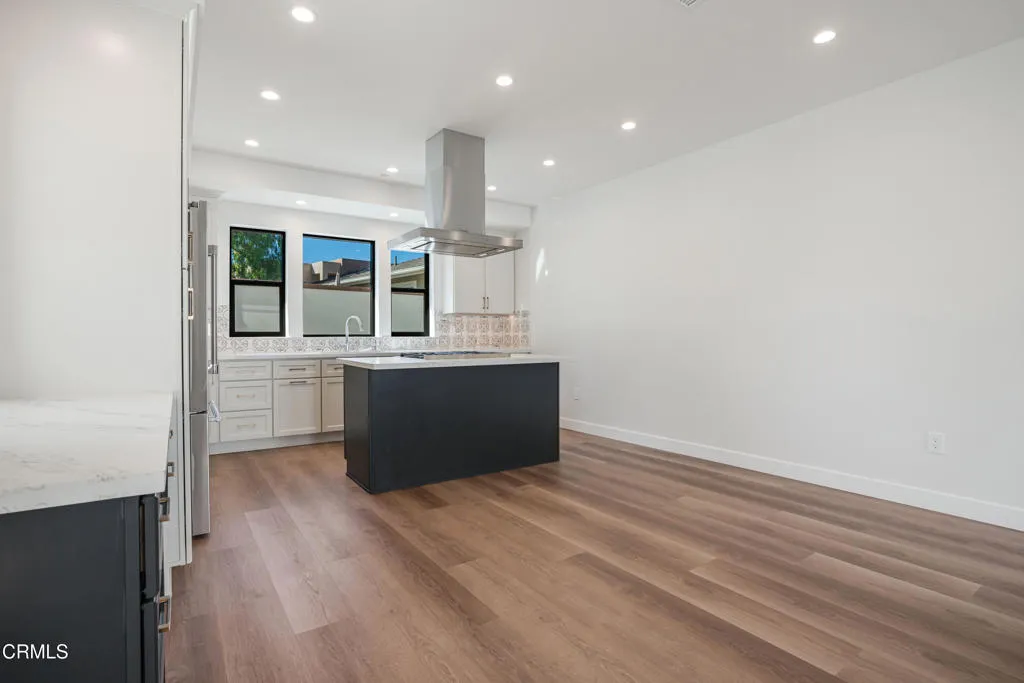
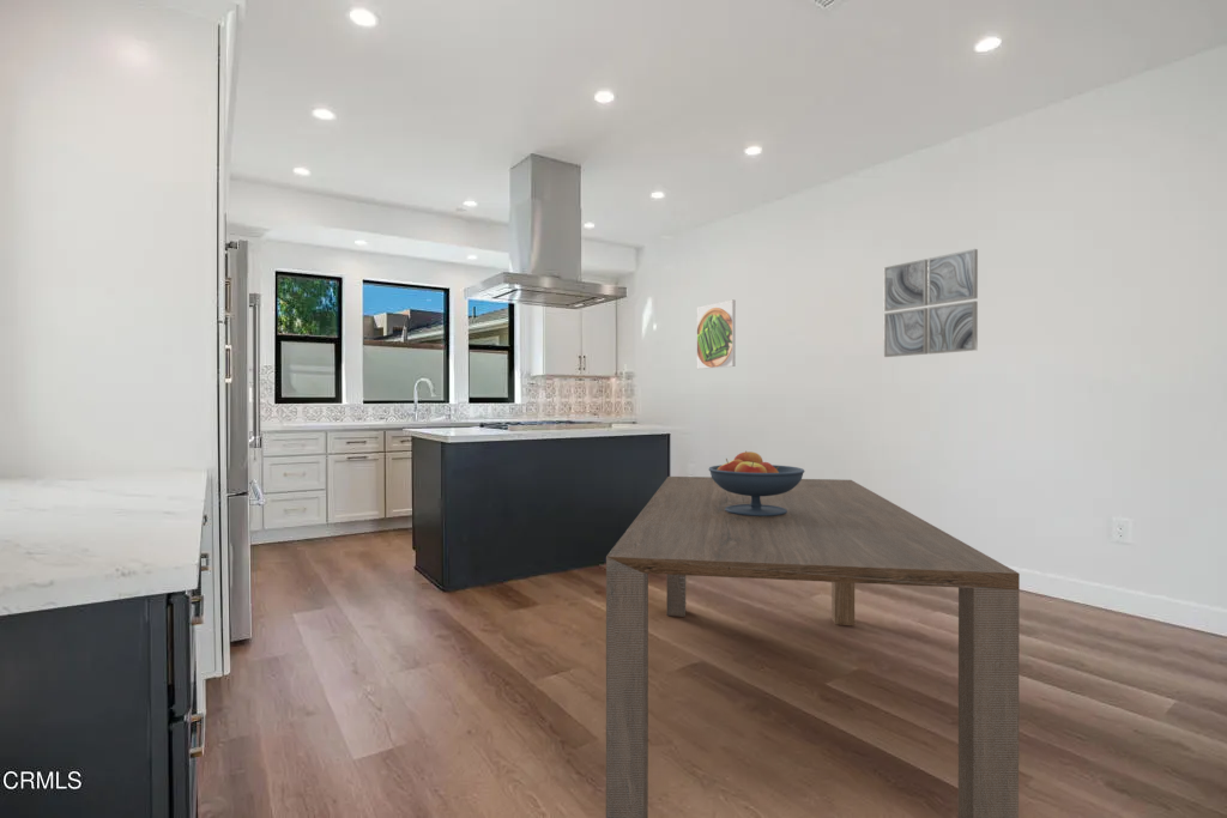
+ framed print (715, 335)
+ wall art (927, 304)
+ dining table (770, 578)
+ fruit bowl (755, 481)
